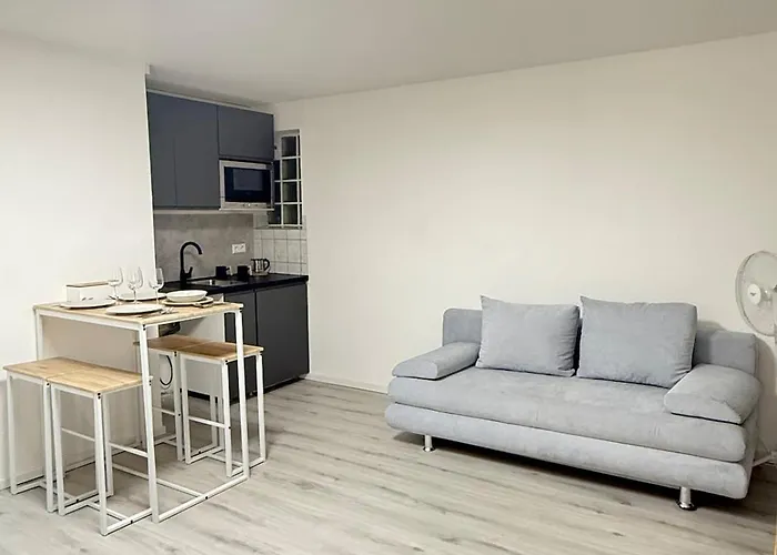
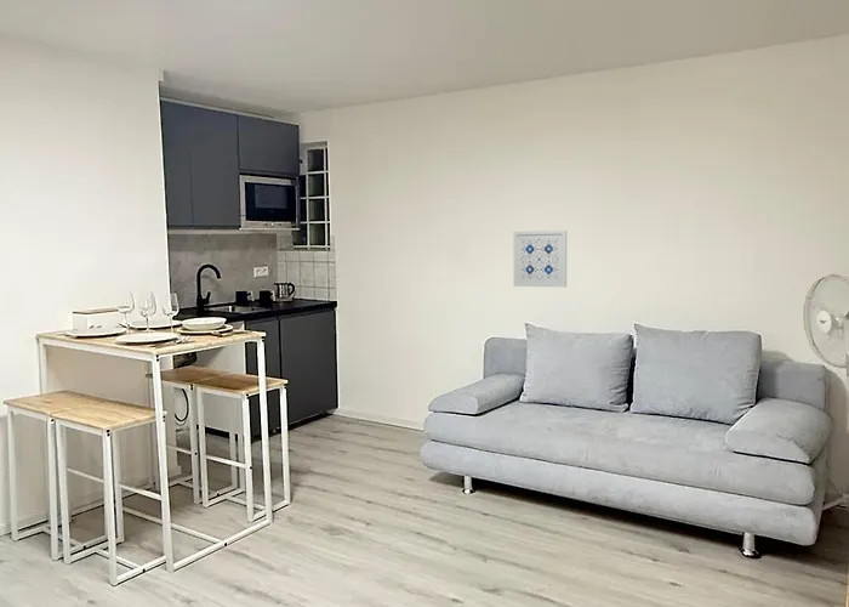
+ wall art (539, 259)
